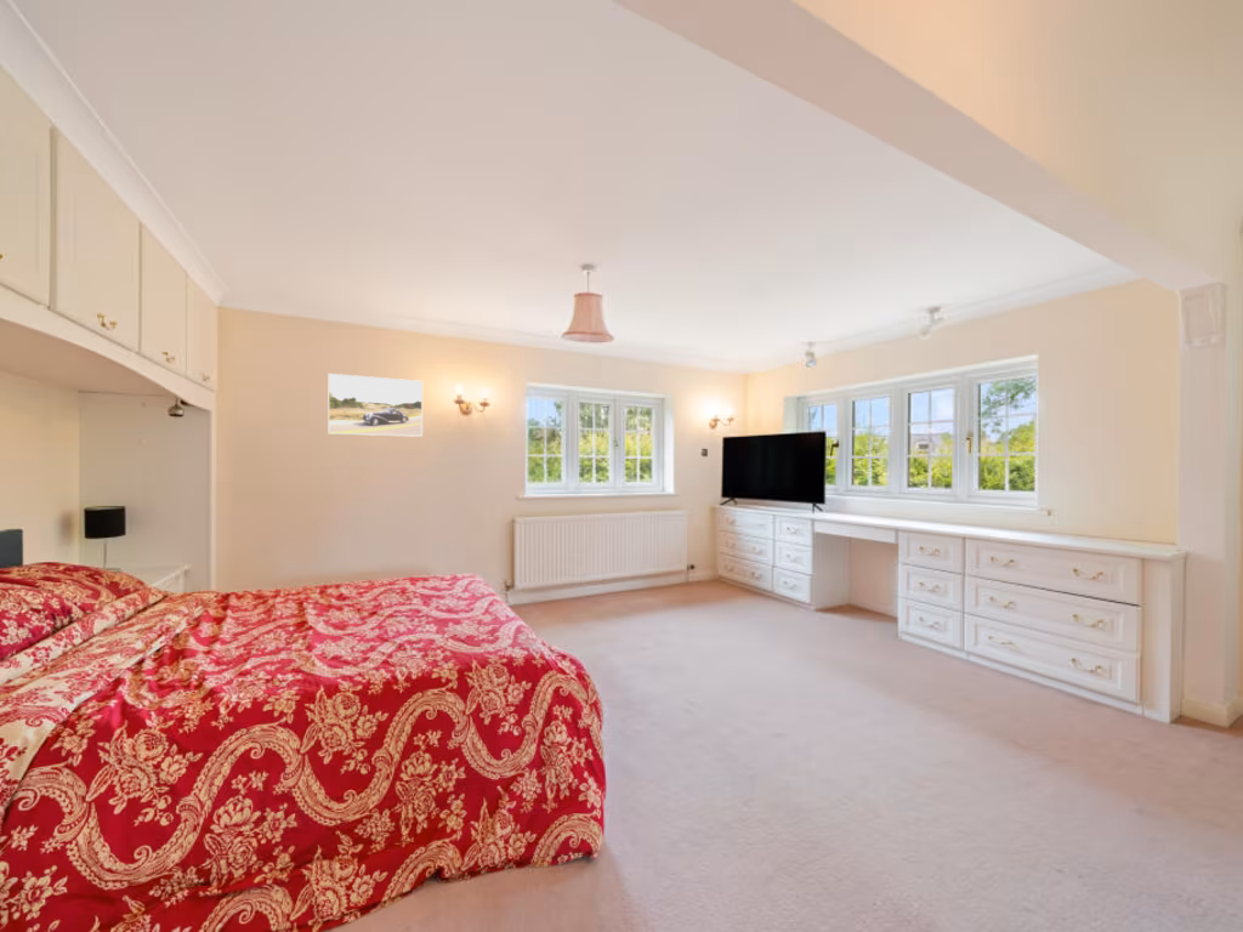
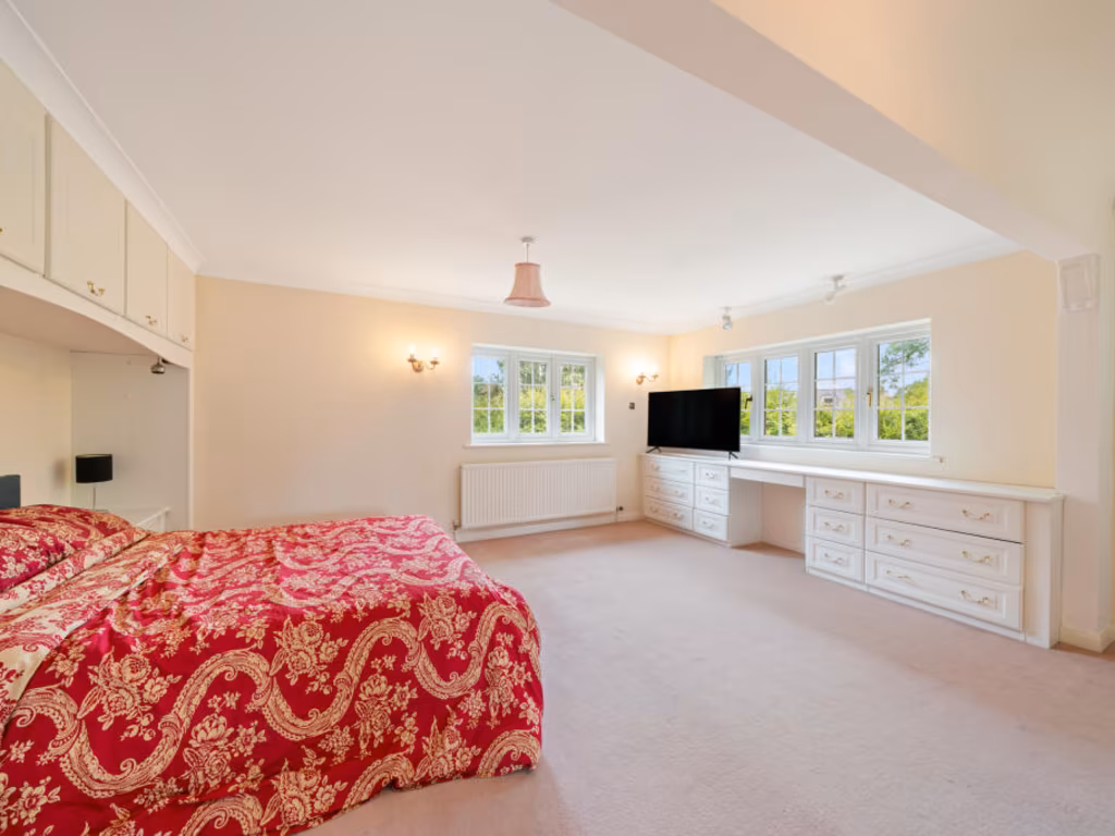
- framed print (376, 405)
